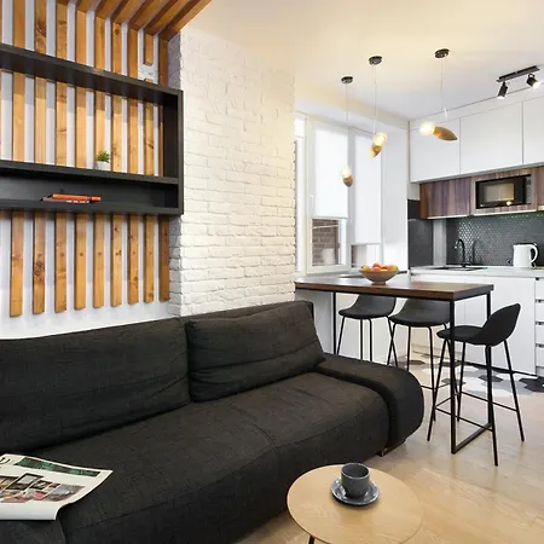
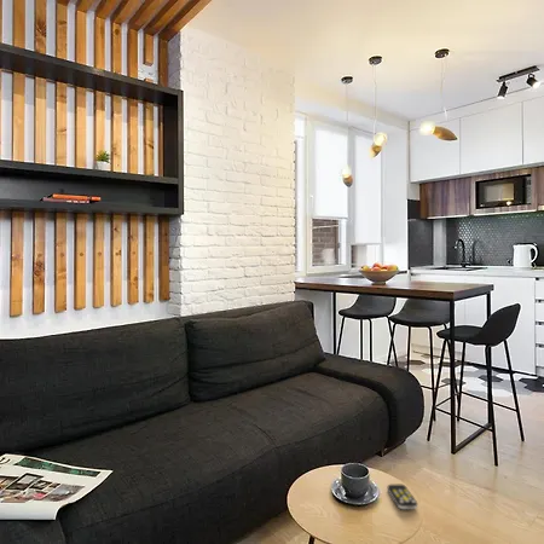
+ remote control (401, 496)
